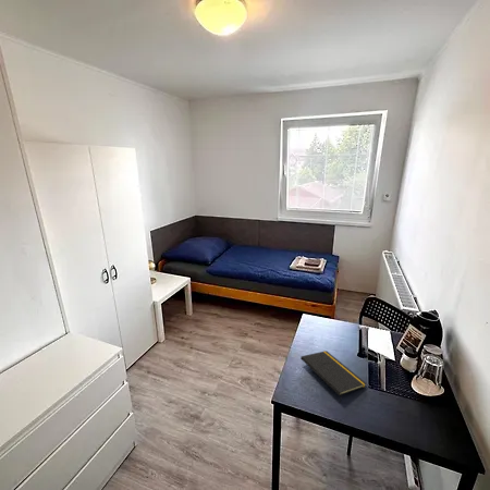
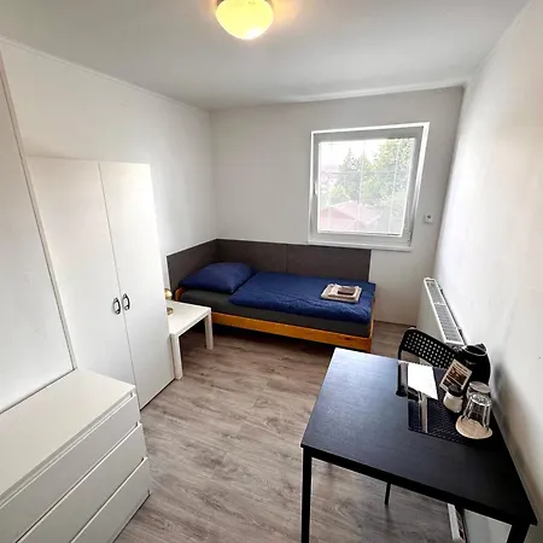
- notepad (331, 370)
